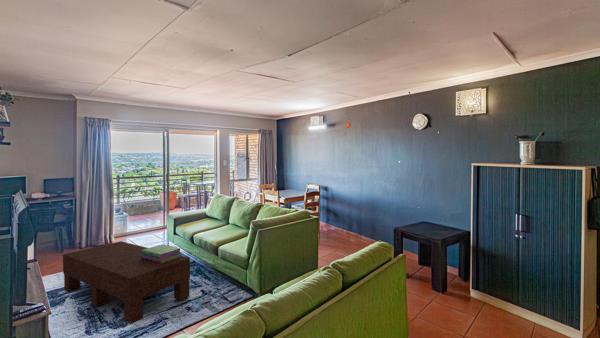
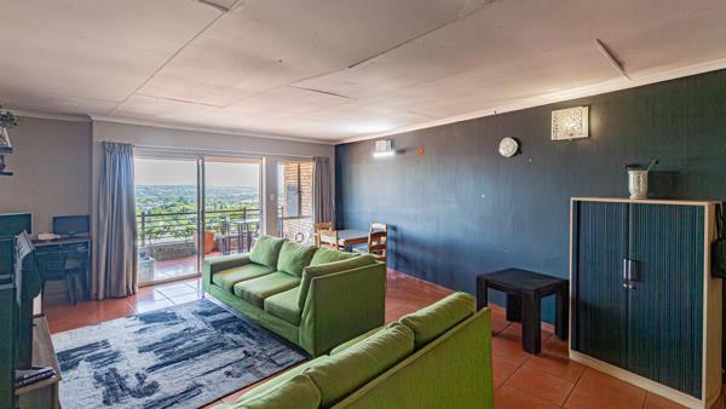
- stack of books (161, 252)
- coffee table (125, 274)
